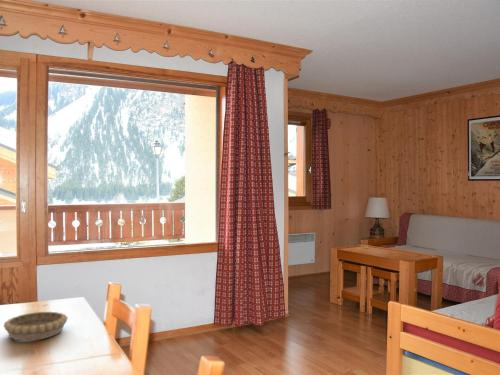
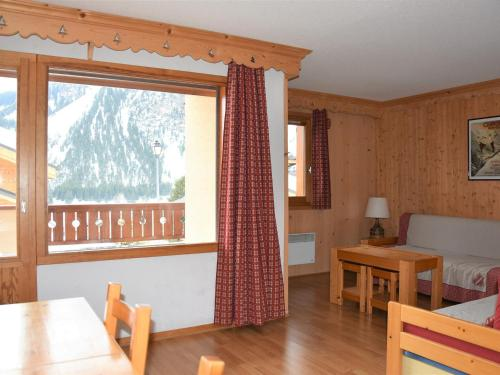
- decorative bowl (36, 325)
